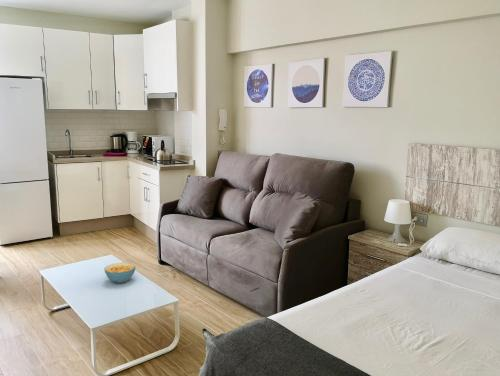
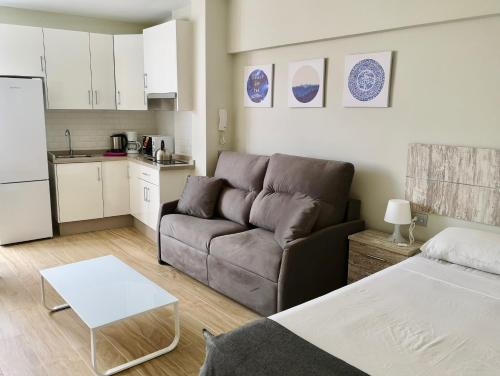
- cereal bowl (120, 274)
